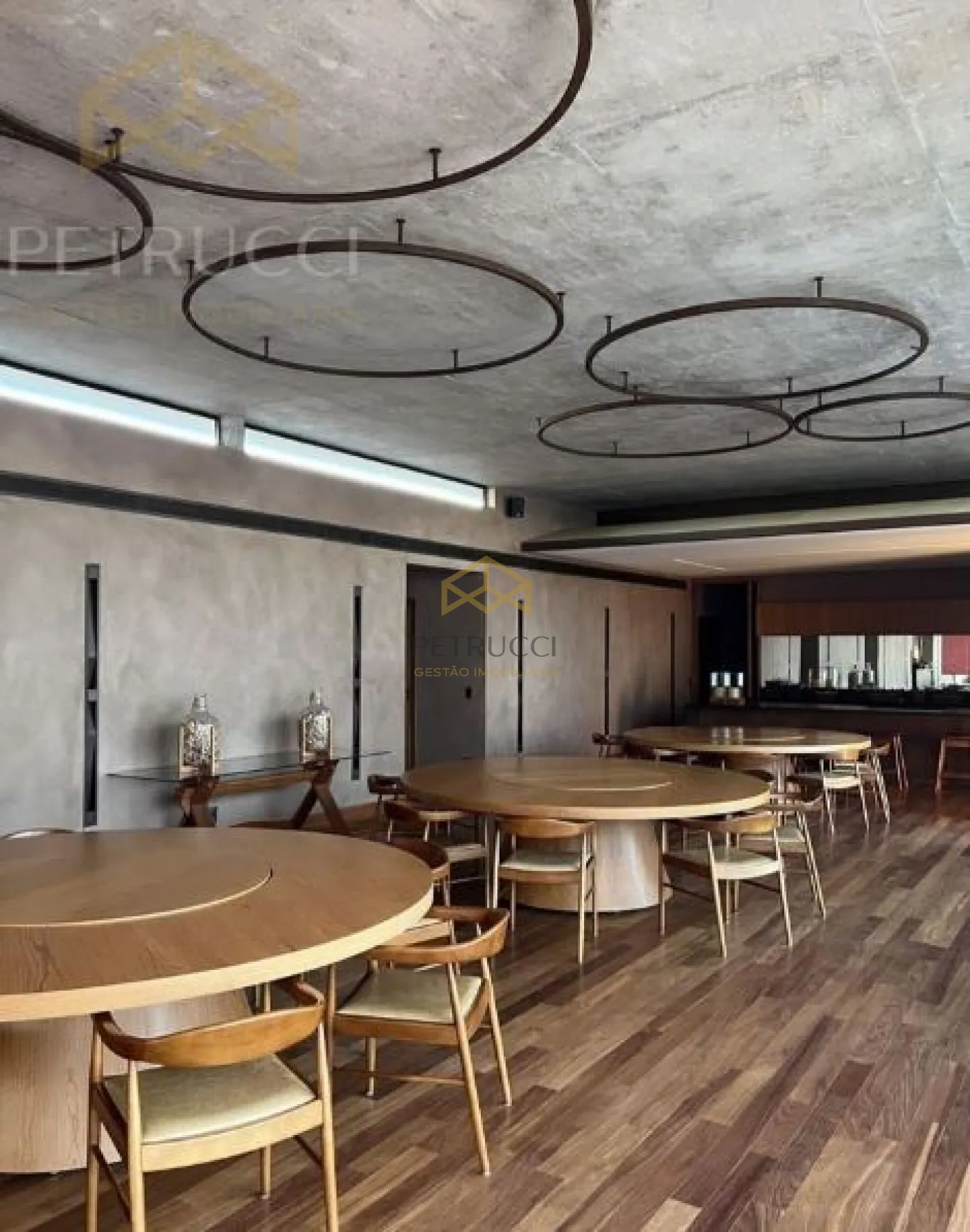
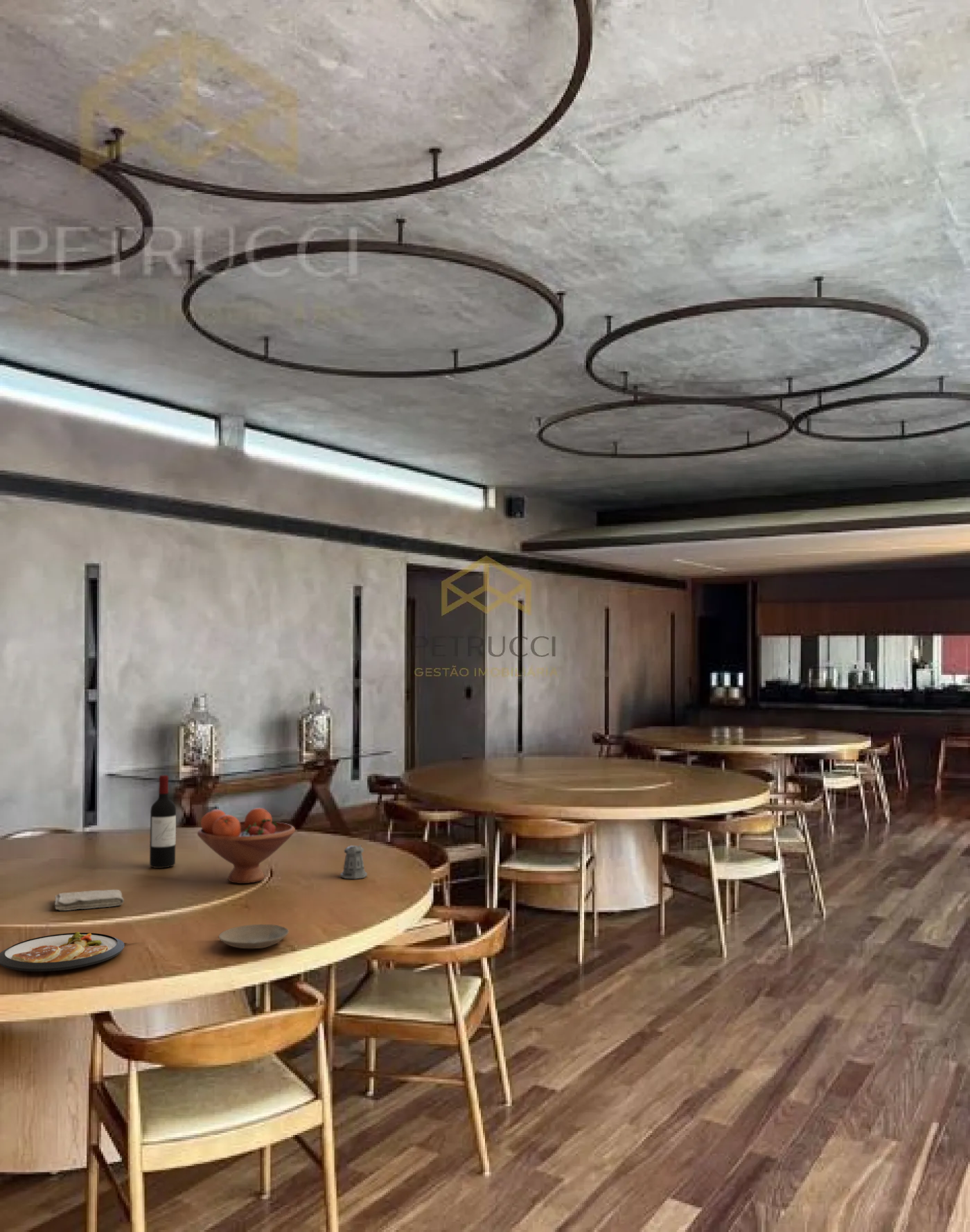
+ wine bottle (163, 820)
+ pepper shaker (355, 860)
+ washcloth (89, 899)
+ plate (254, 938)
+ dish (62, 948)
+ fruit bowl (247, 845)
